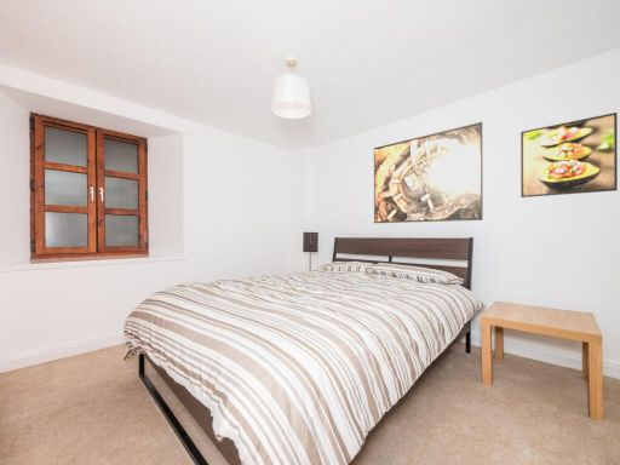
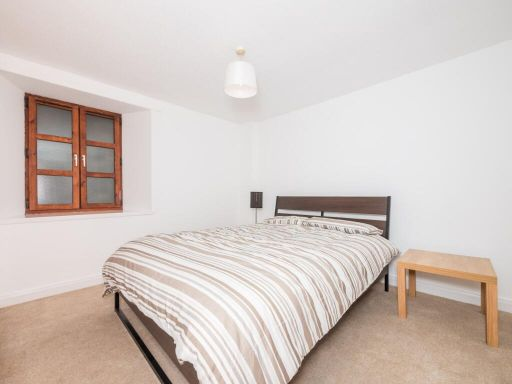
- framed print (420, 179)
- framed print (564, 159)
